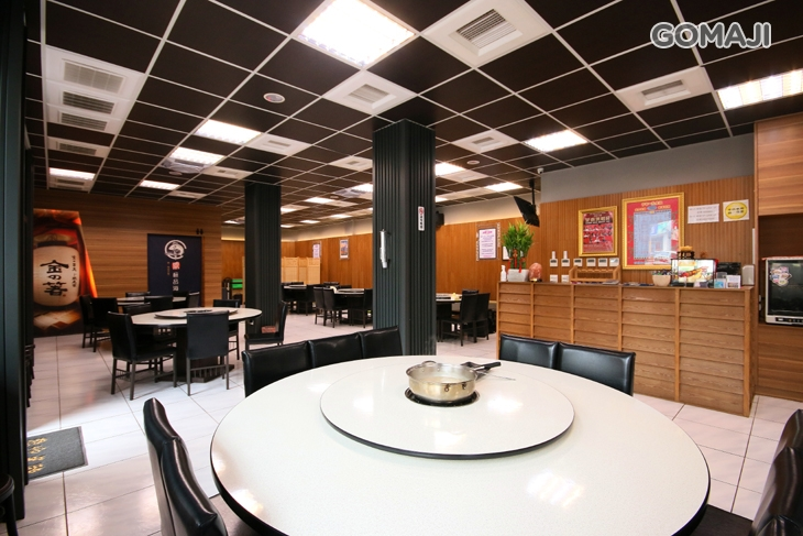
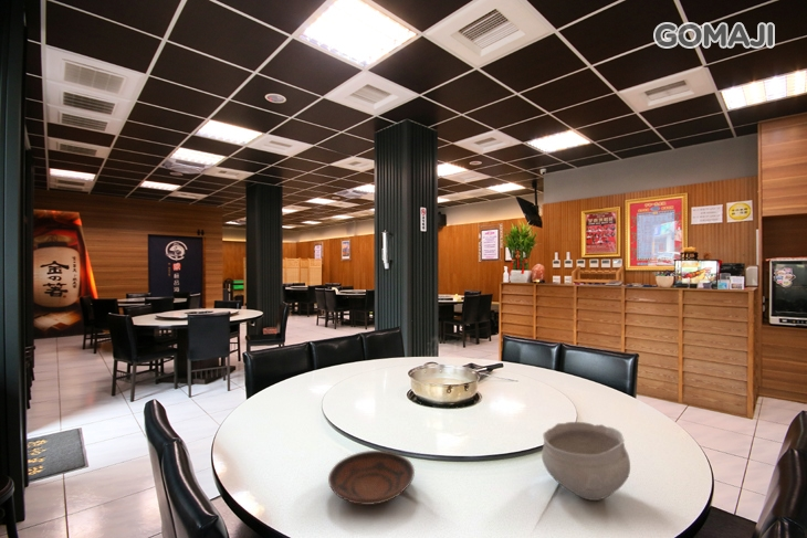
+ bowl (584, 461)
+ bowl (371, 481)
